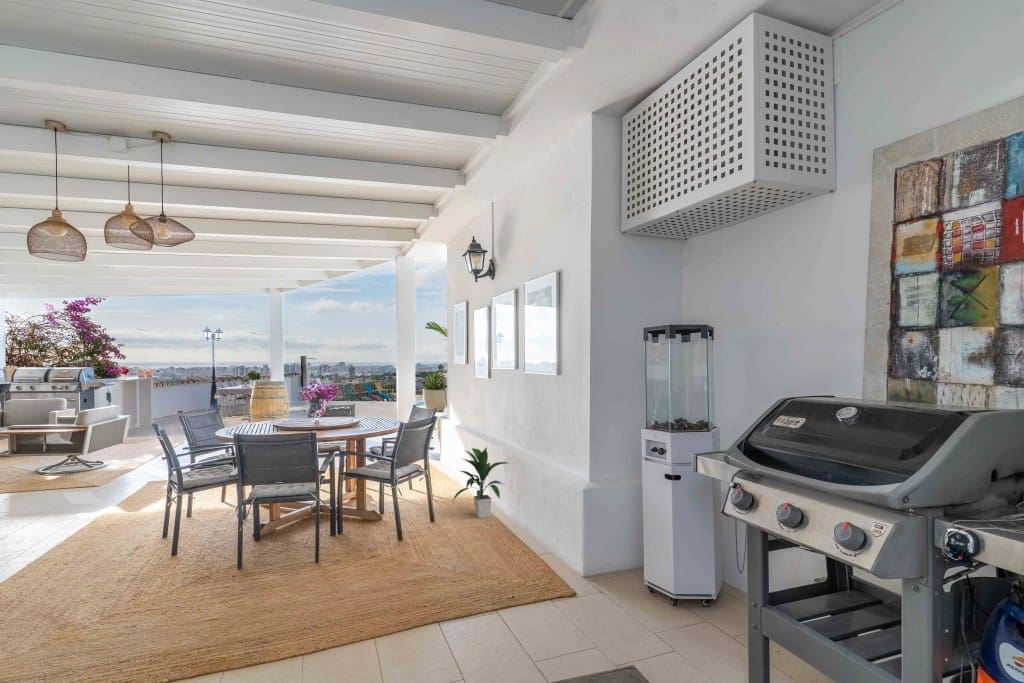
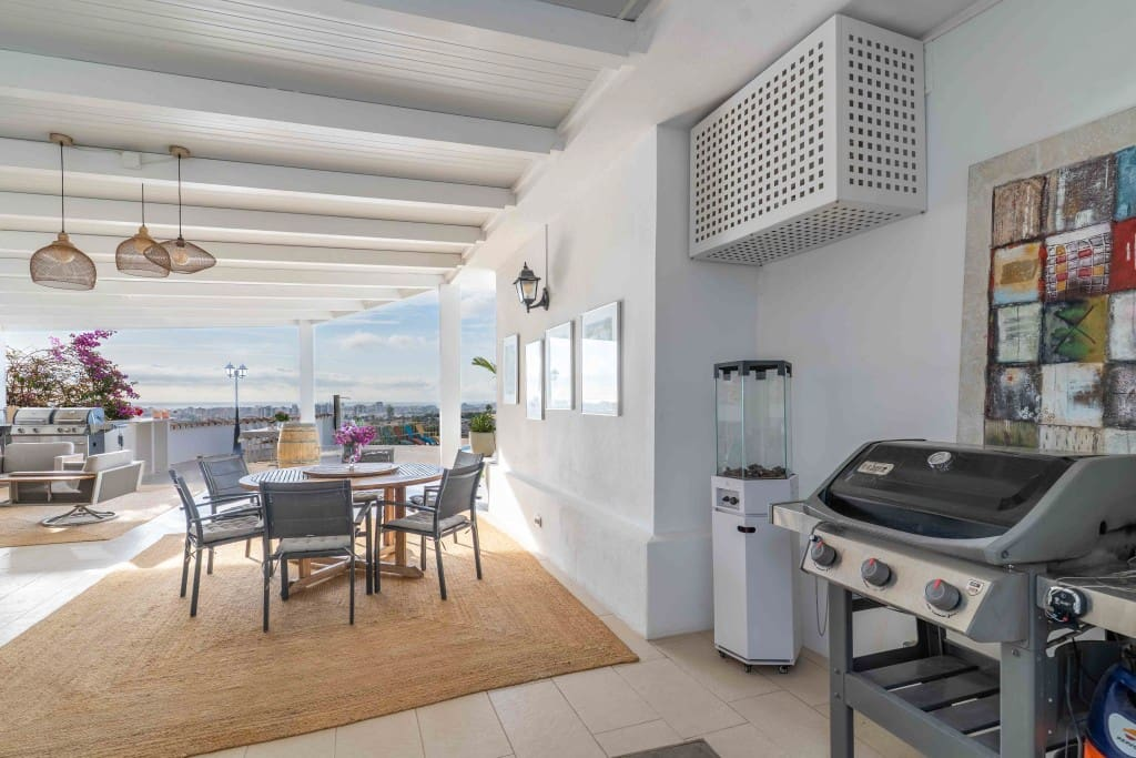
- indoor plant (479, 480)
